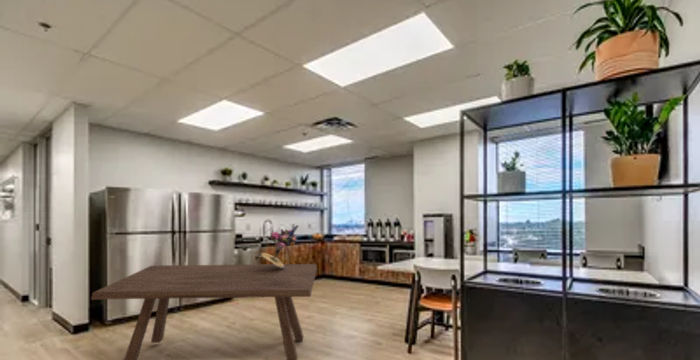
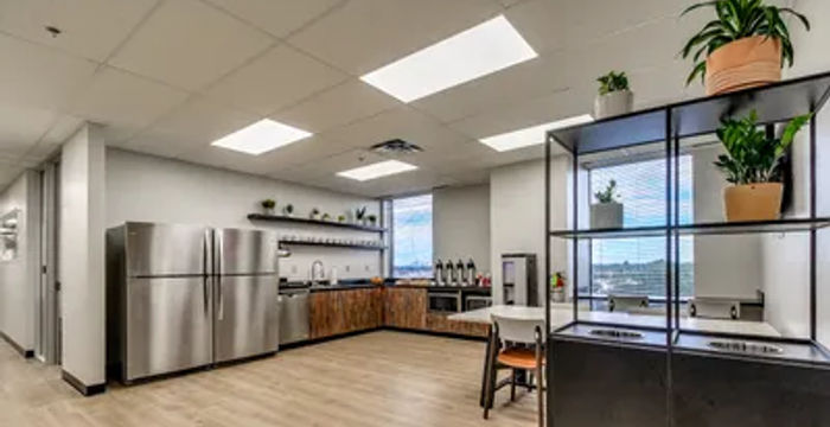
- dining table (220, 297)
- bouquet (277, 246)
